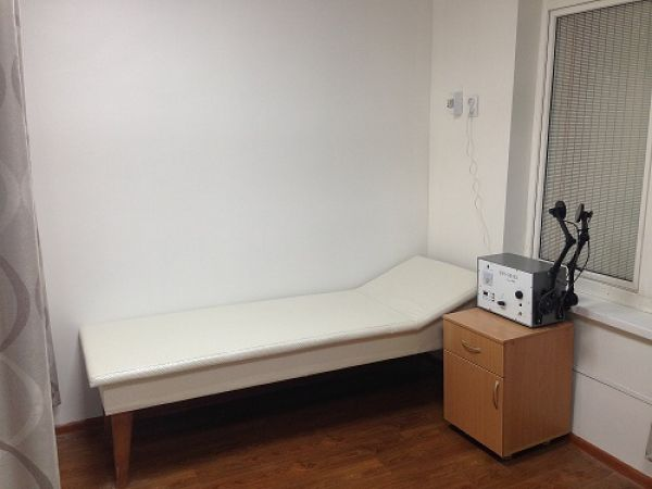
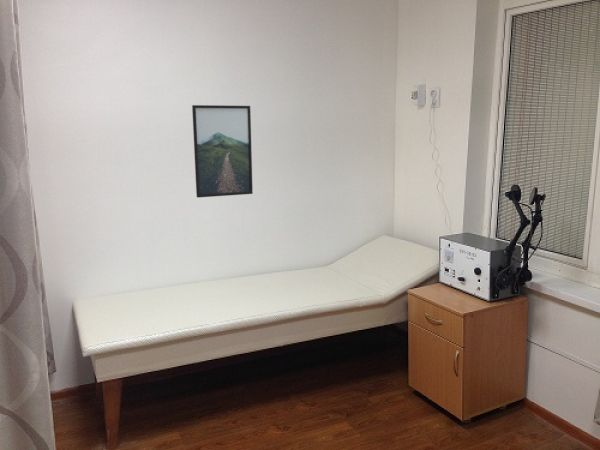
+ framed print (223, 151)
